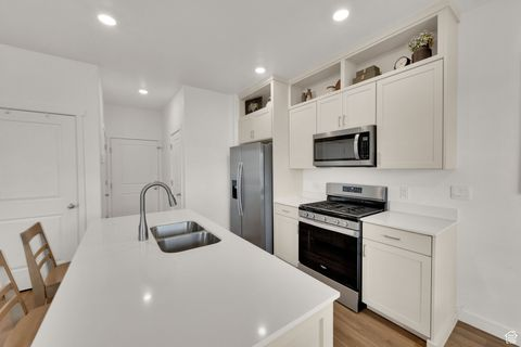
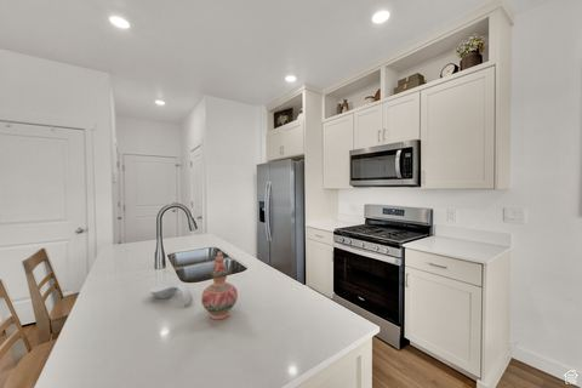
+ decorative vase (219, 283)
+ spoon rest (172, 290)
